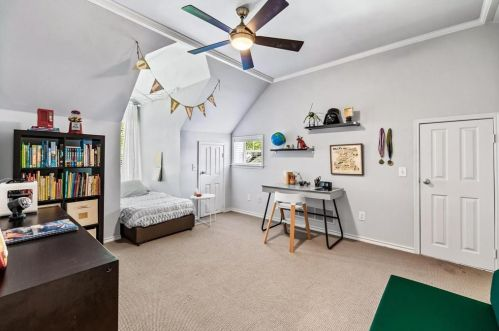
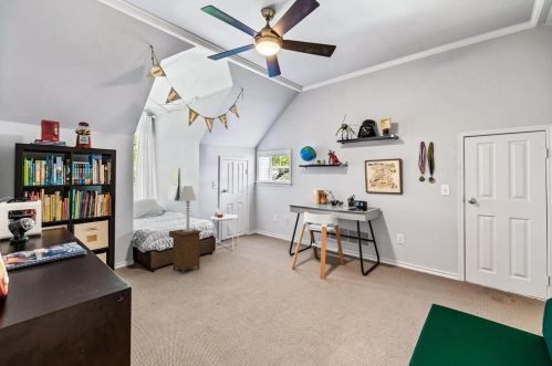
+ table lamp (187, 208)
+ nightstand (184, 249)
